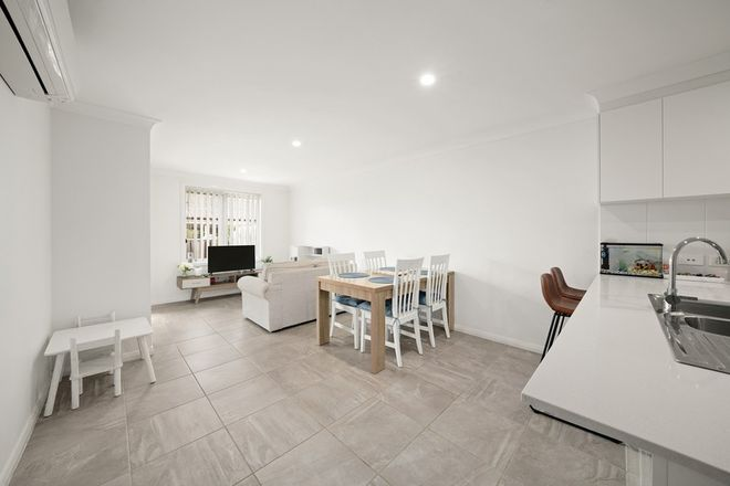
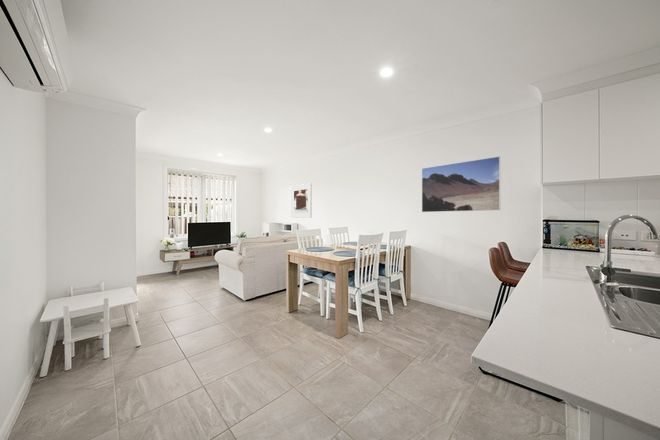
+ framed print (457, 187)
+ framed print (300, 201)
